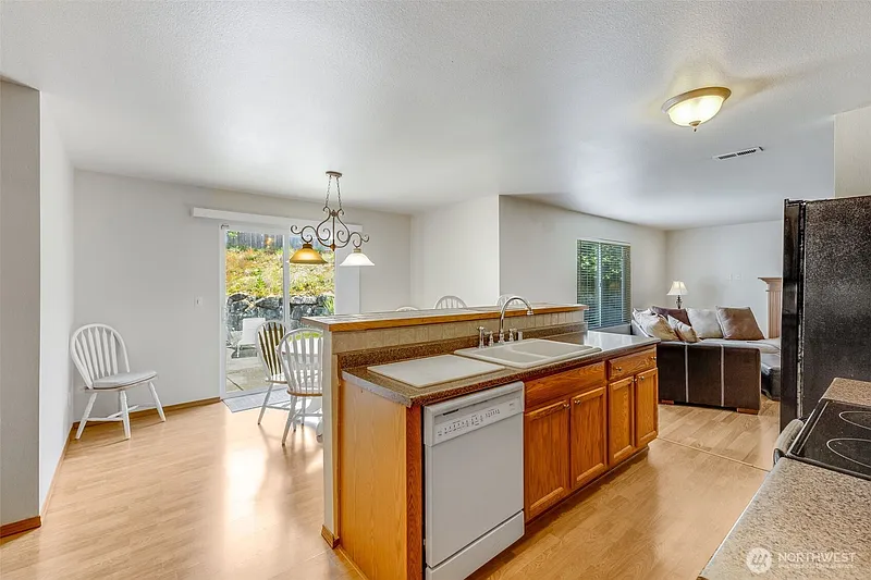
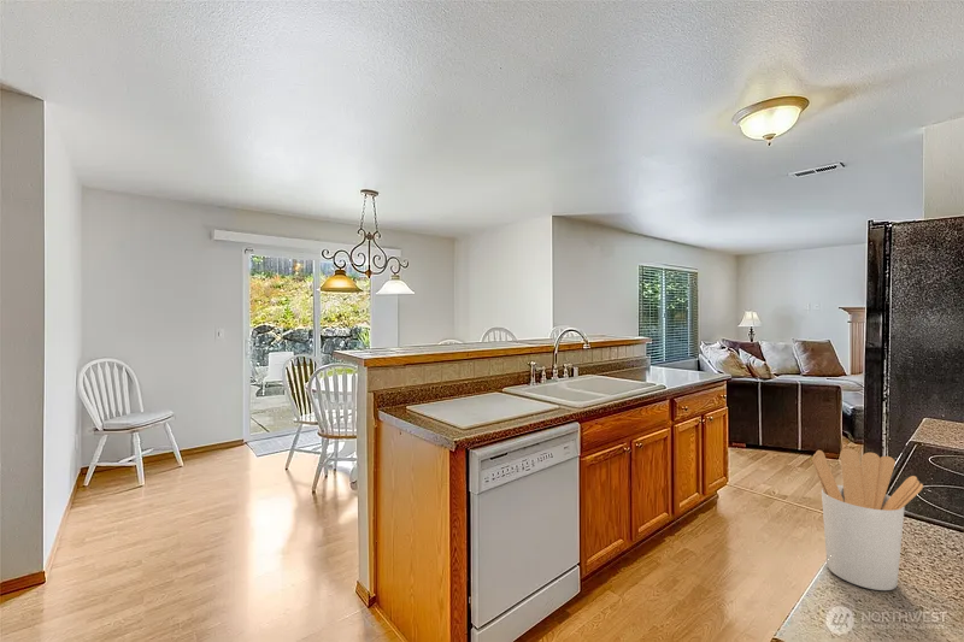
+ utensil holder (862, 511)
